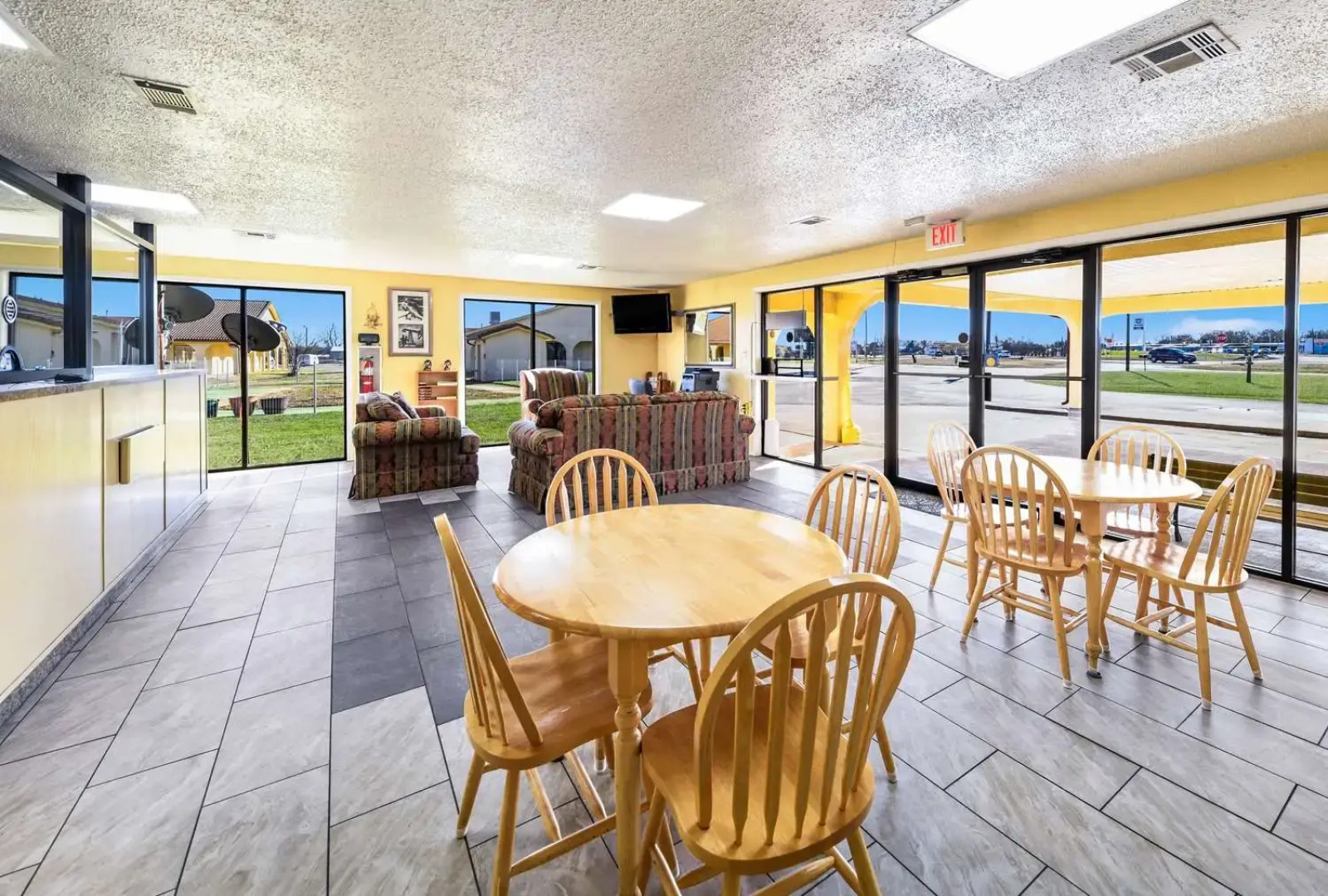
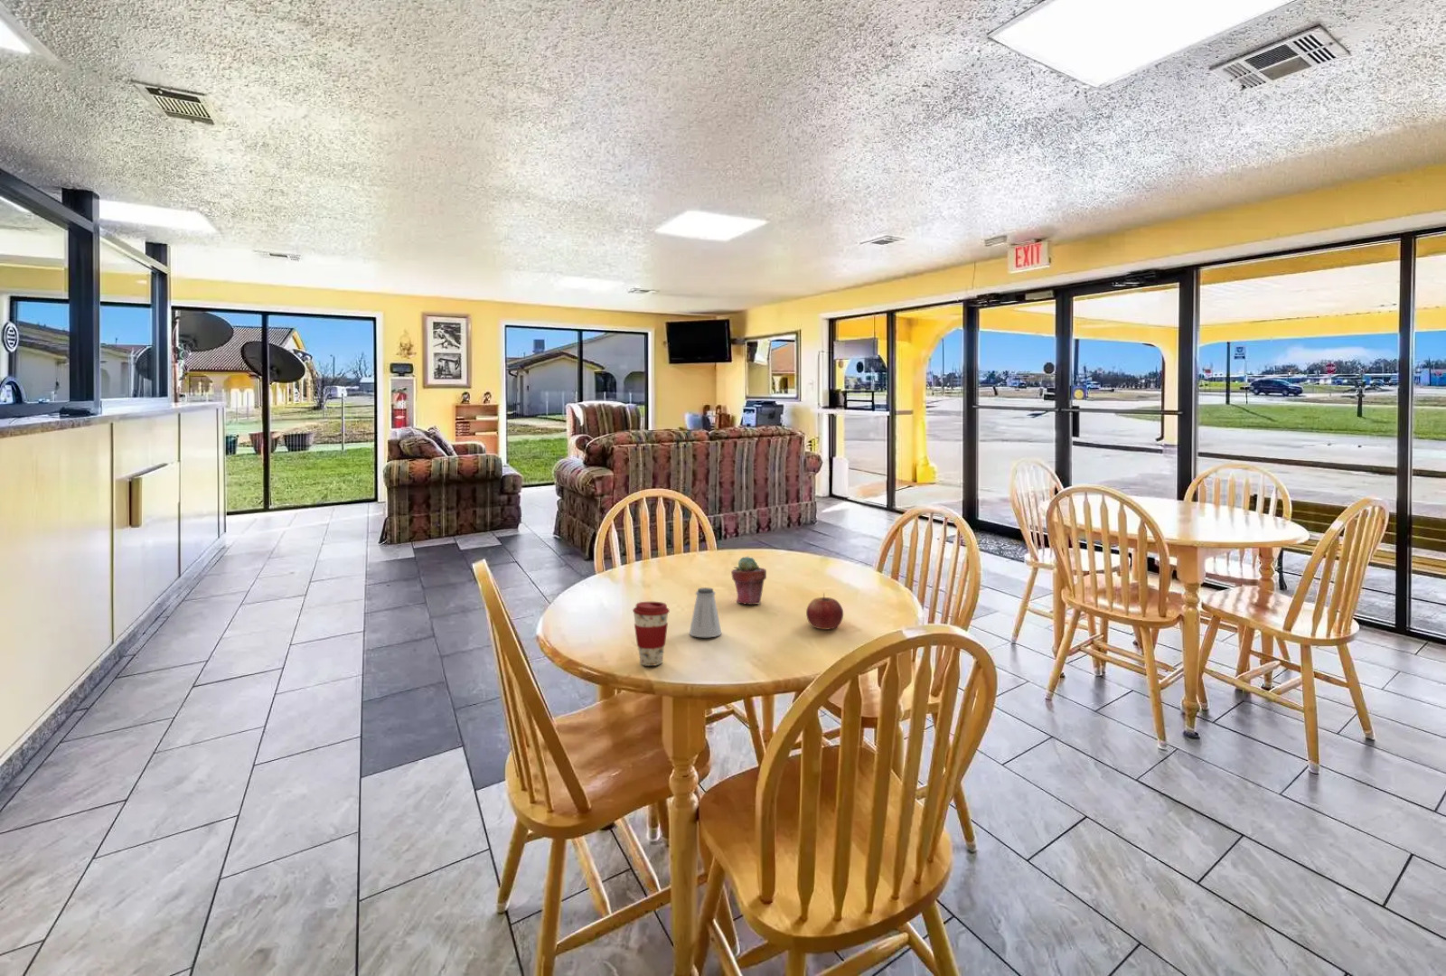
+ coffee cup (651, 633)
+ potted succulent (748, 578)
+ apple (824, 609)
+ saltshaker (704, 611)
